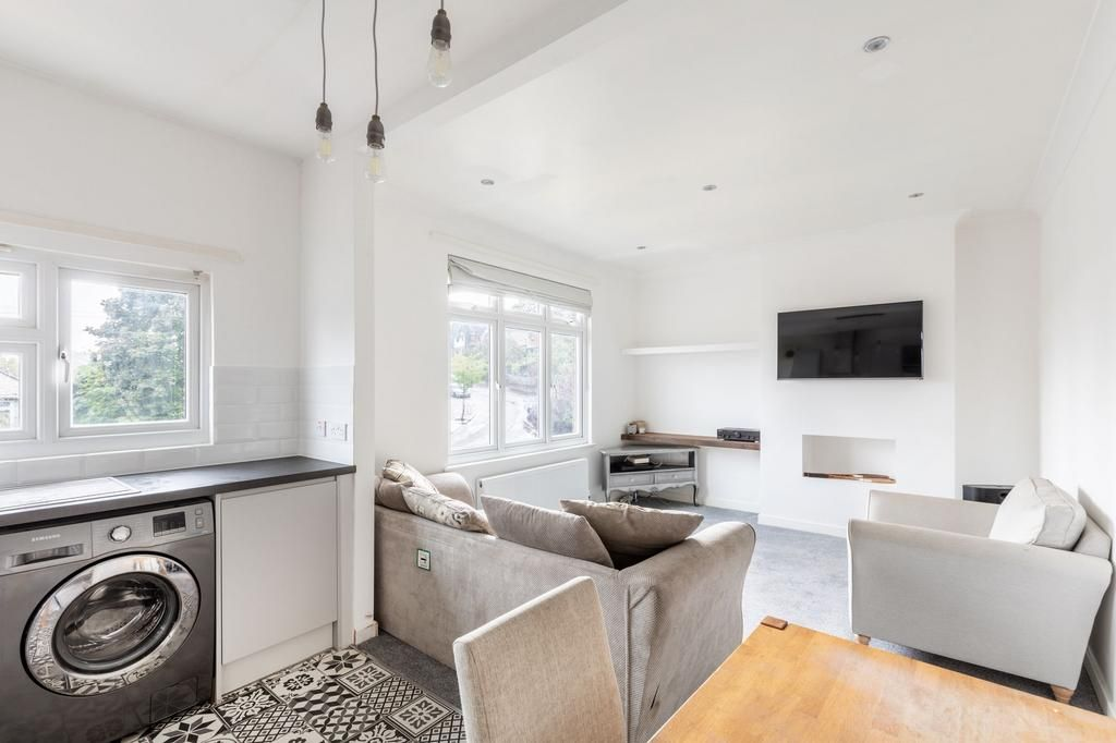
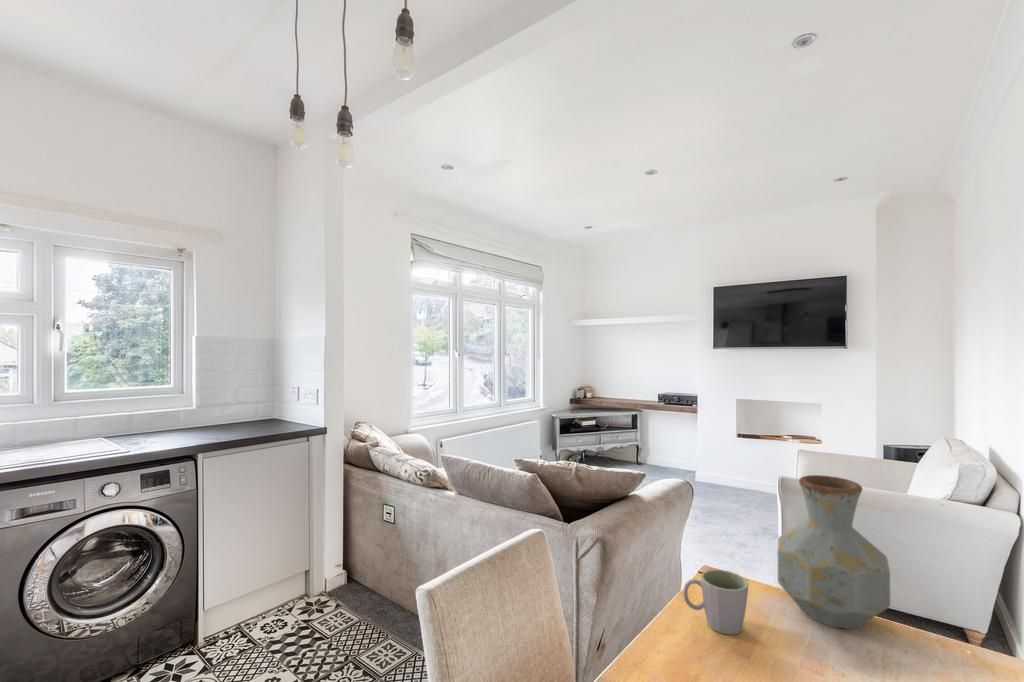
+ mug (715, 600)
+ vase (830, 548)
